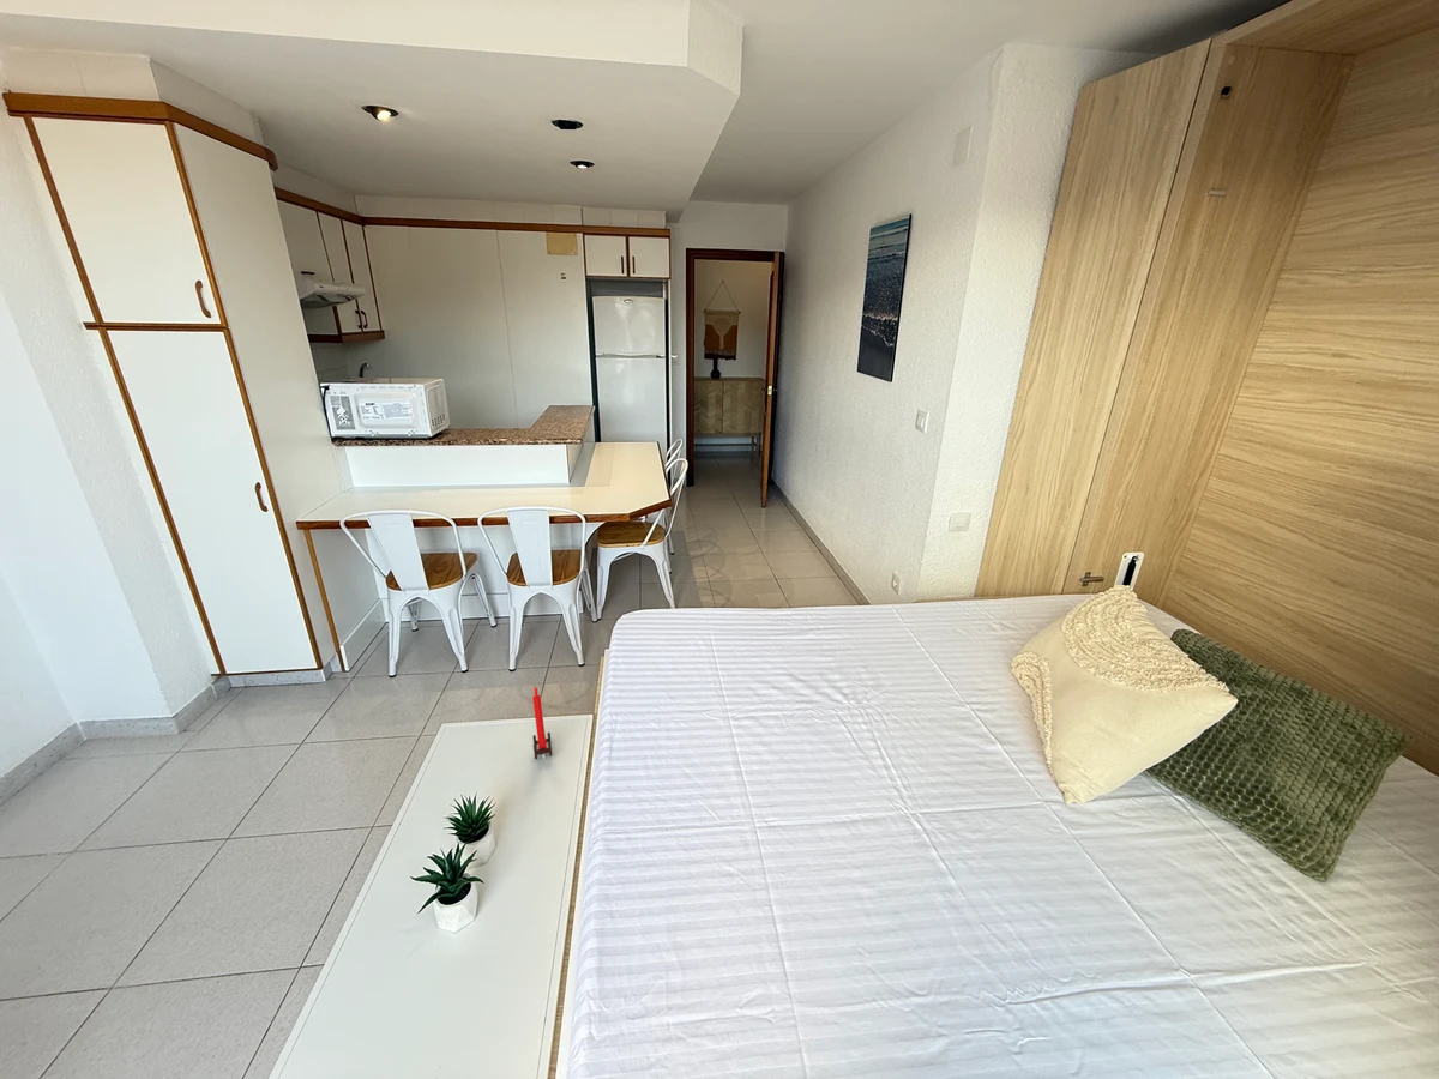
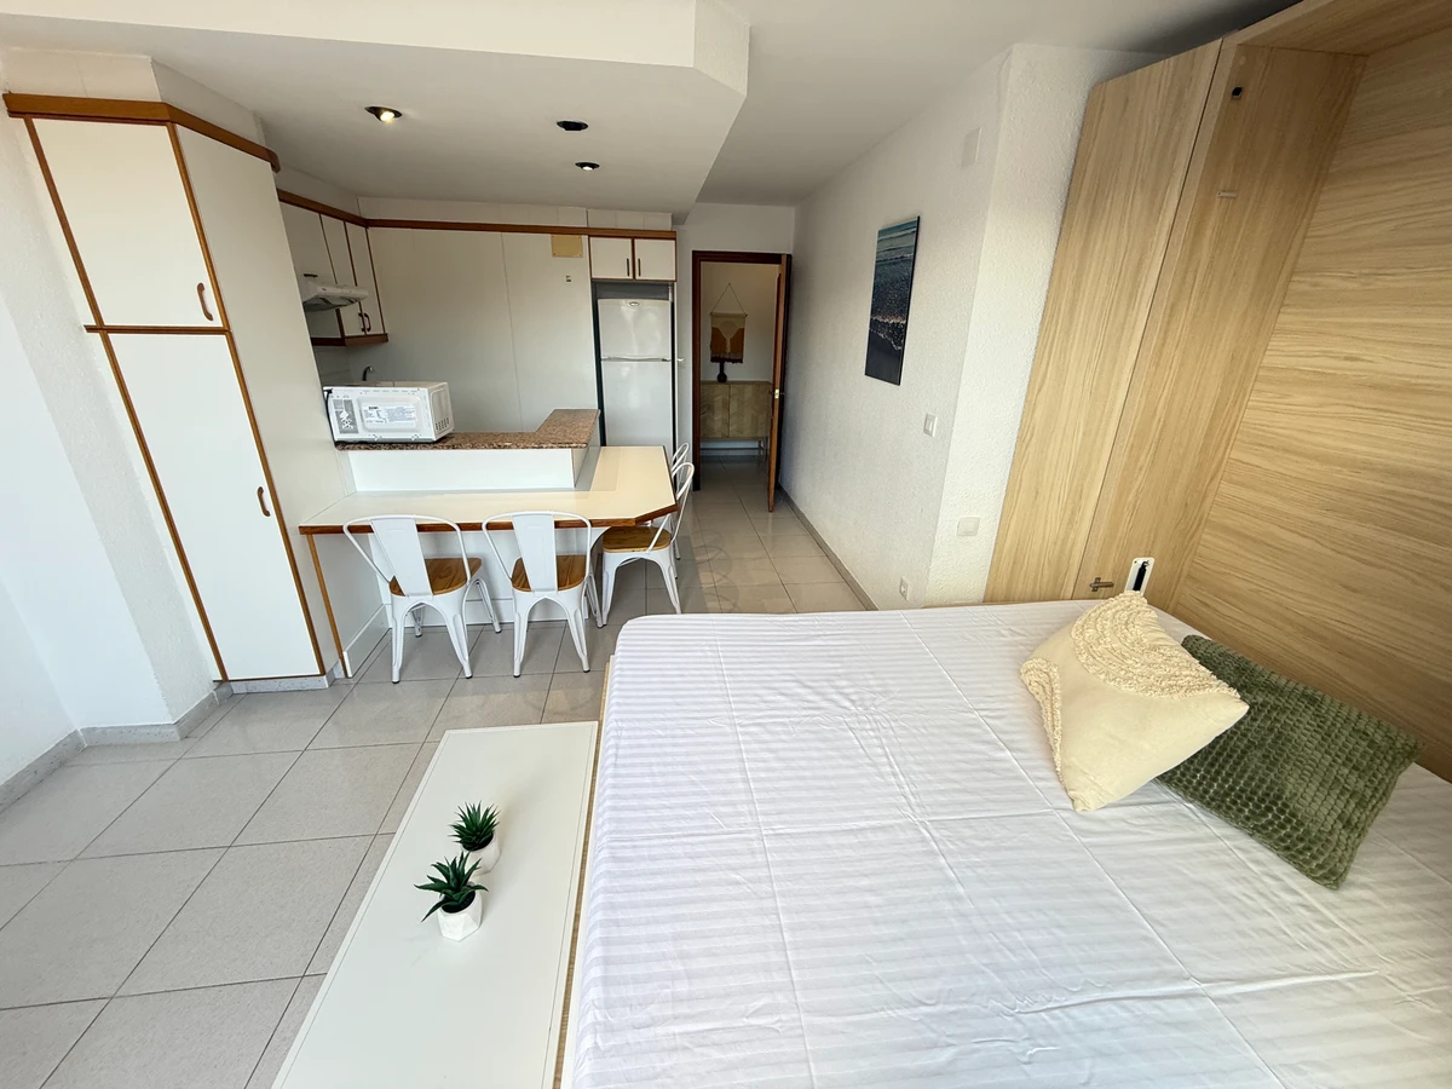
- candle (540, 722)
